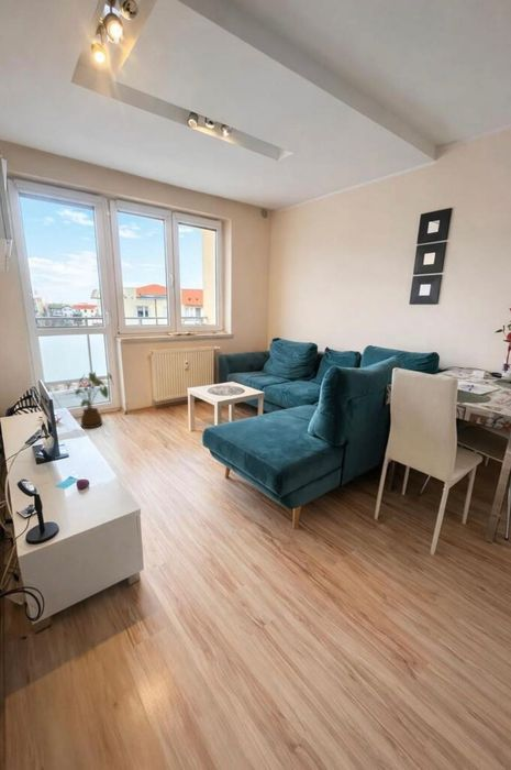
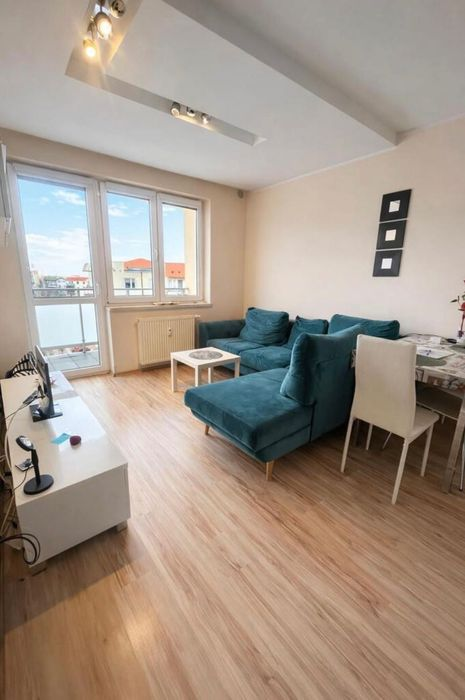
- house plant (92, 399)
